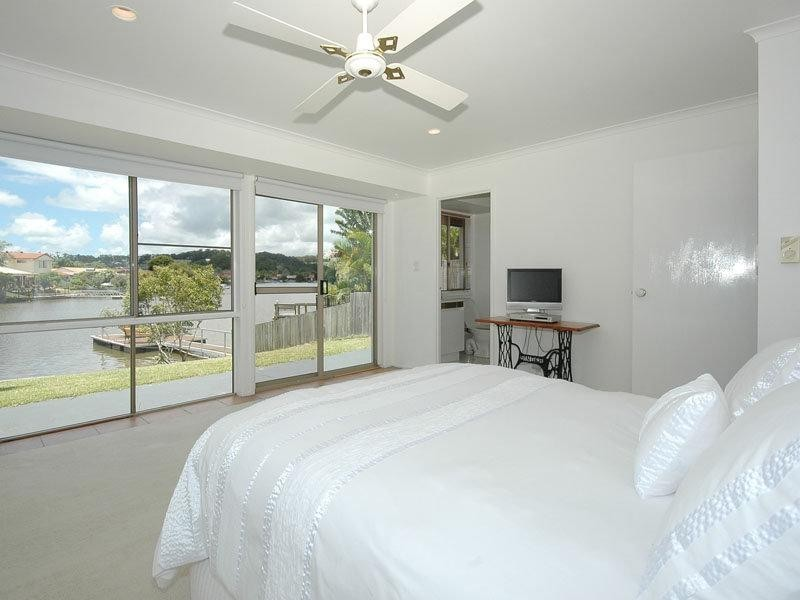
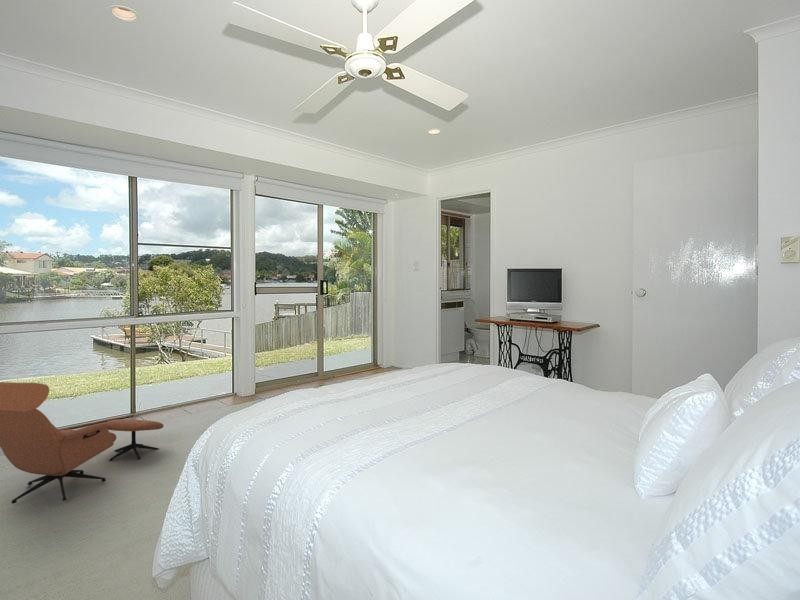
+ lounge chair (91, 425)
